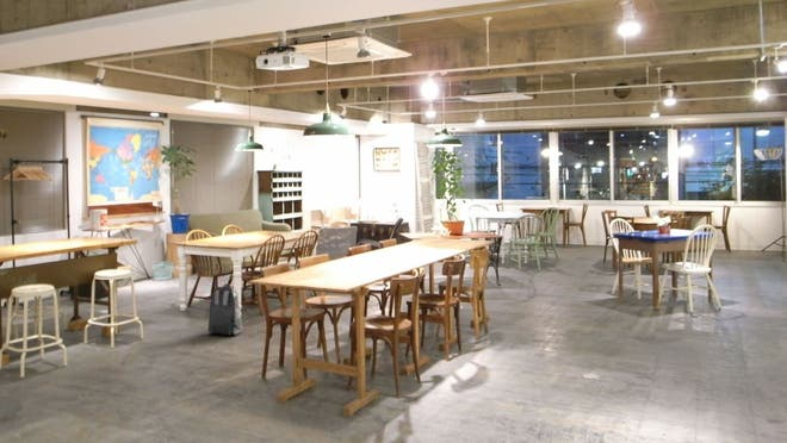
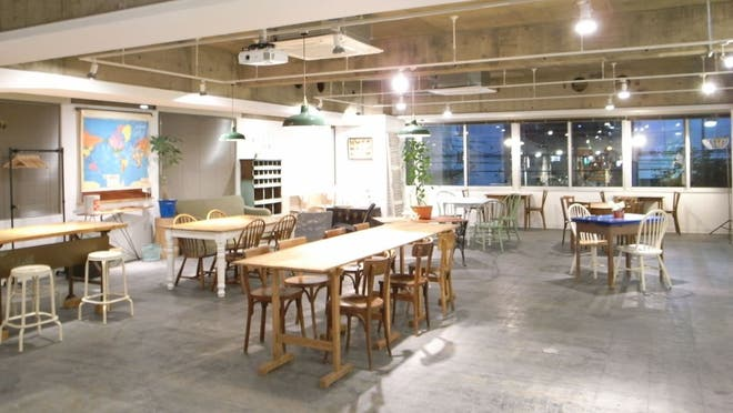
- backpack (225, 308)
